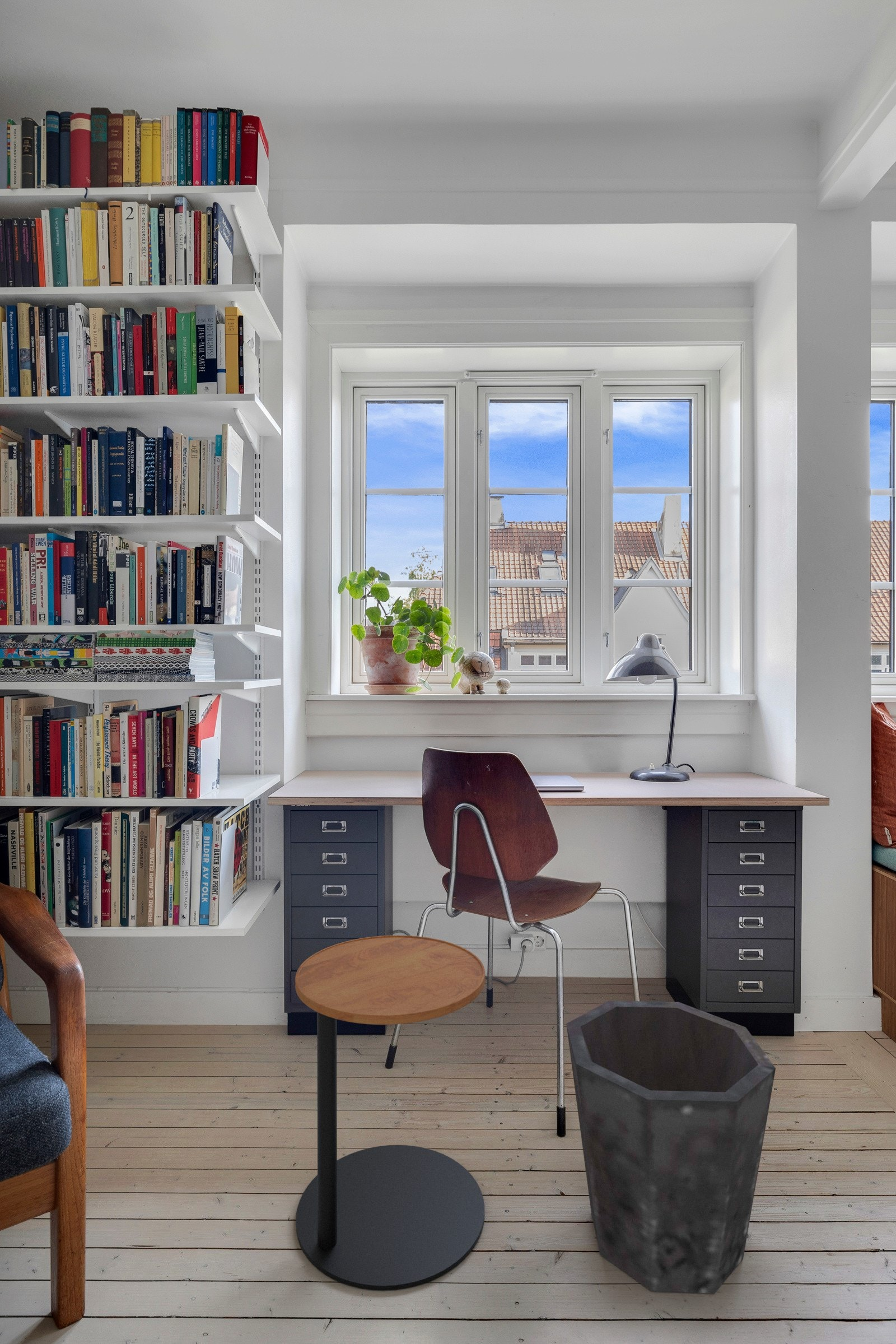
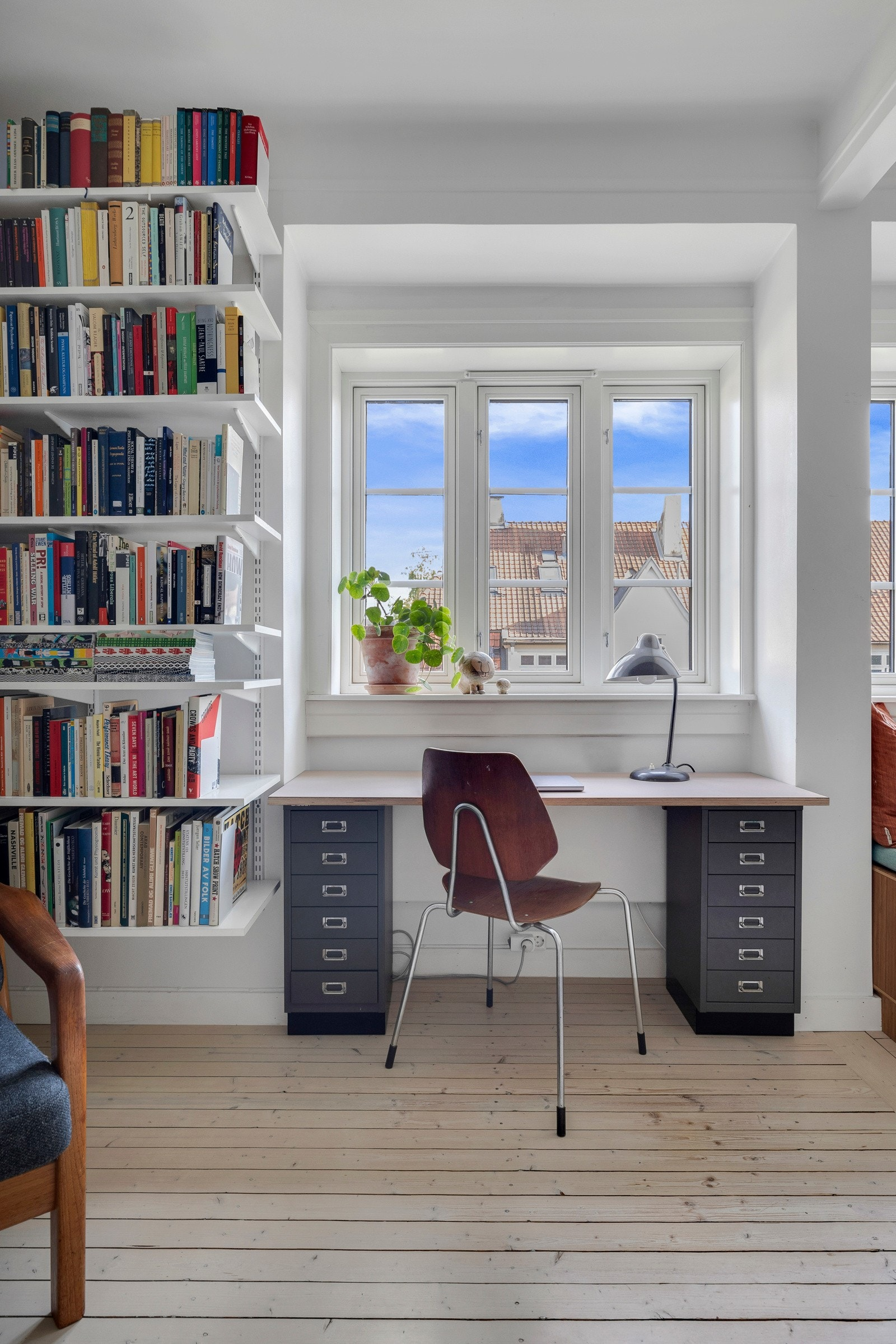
- waste bin (664, 1140)
- side table (391, 1145)
